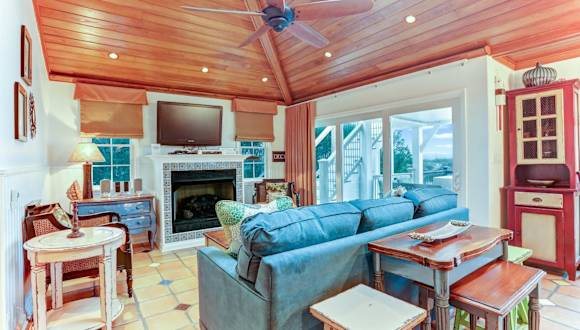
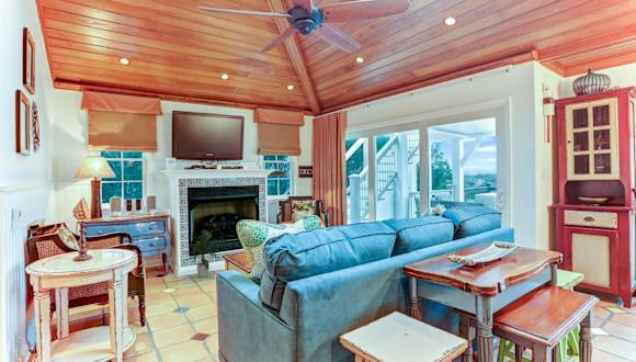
+ indoor plant (202, 253)
